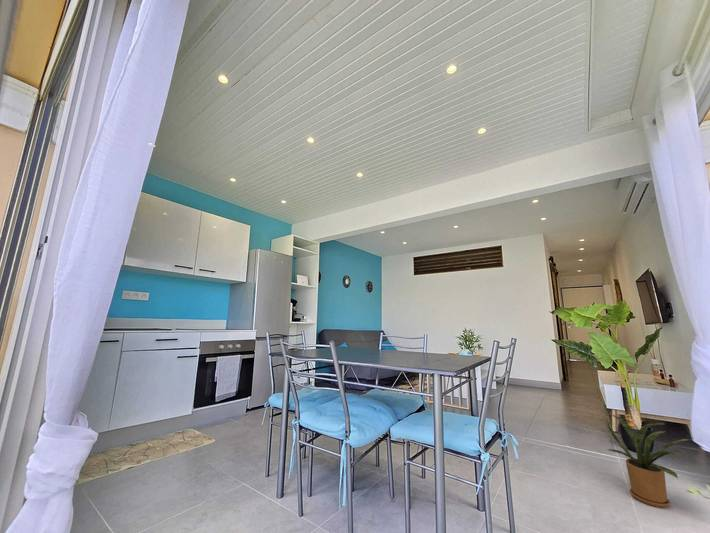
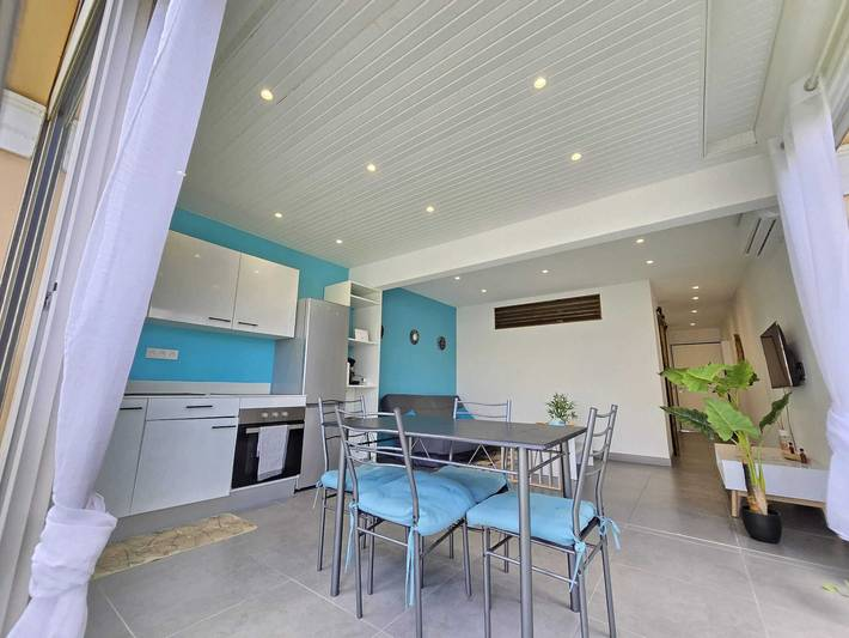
- house plant (647, 456)
